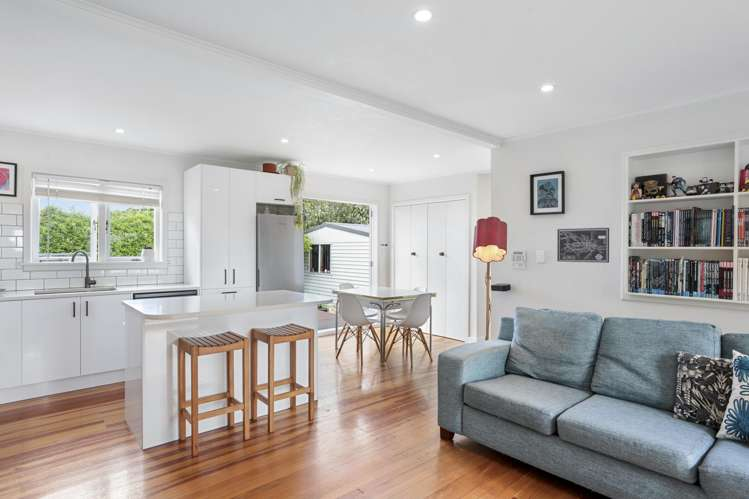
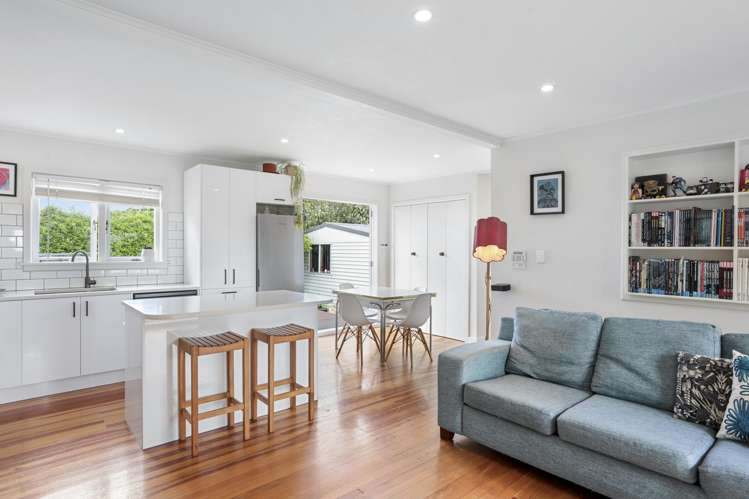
- wall art (582, 245)
